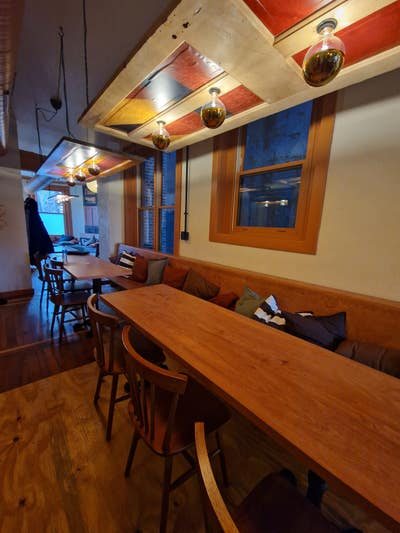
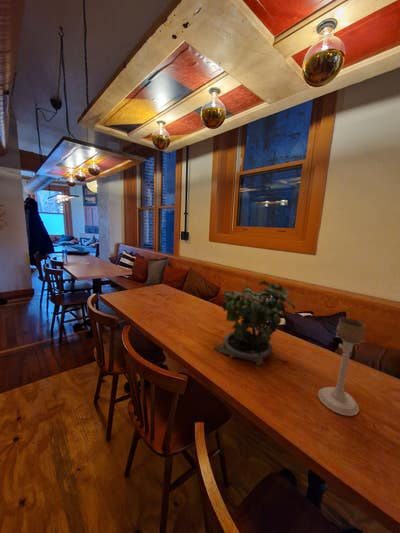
+ candle holder (344, 362)
+ potted plant (254, 314)
